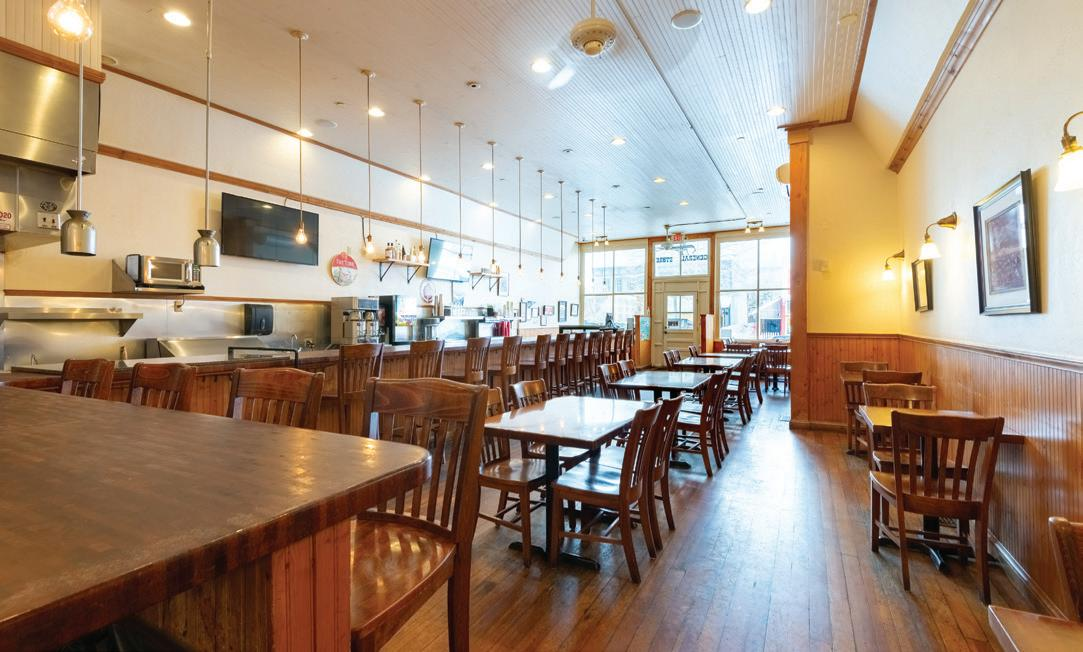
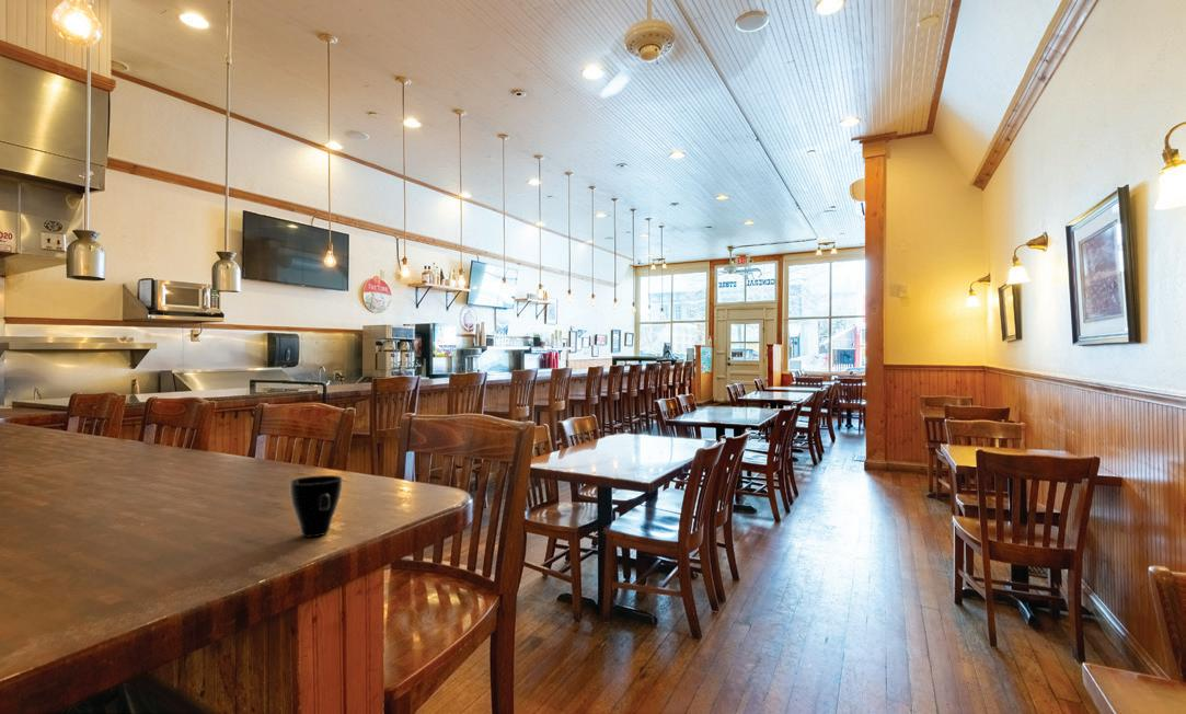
+ cup (318, 508)
